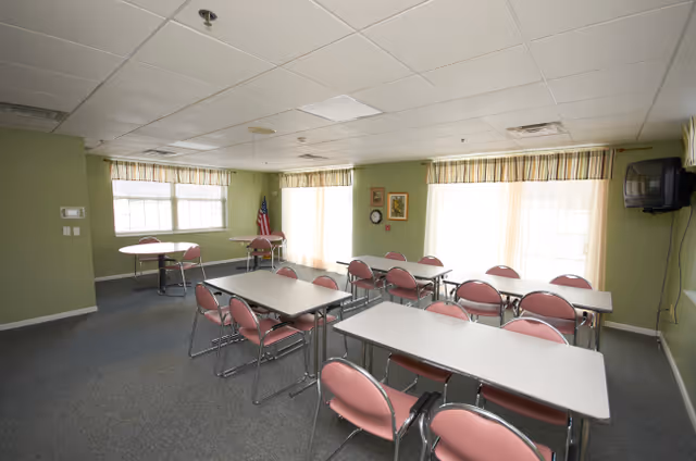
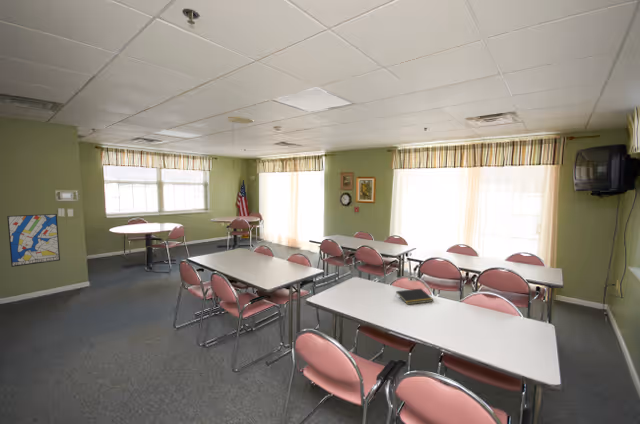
+ wall art (35, 239)
+ notepad (414, 296)
